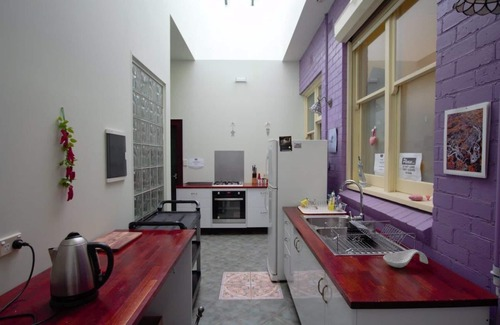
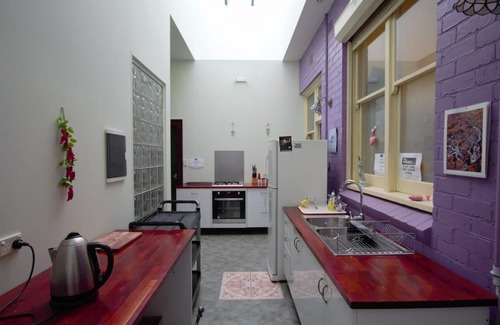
- spoon rest (405, 257)
